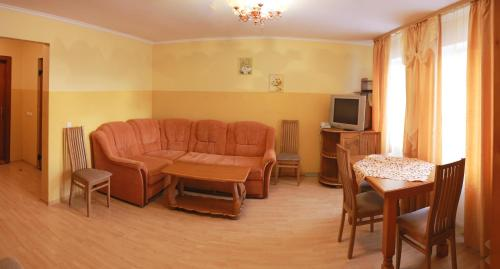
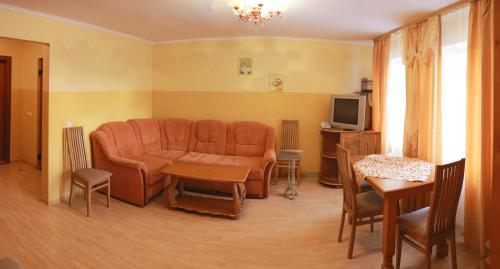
+ side table (292, 173)
